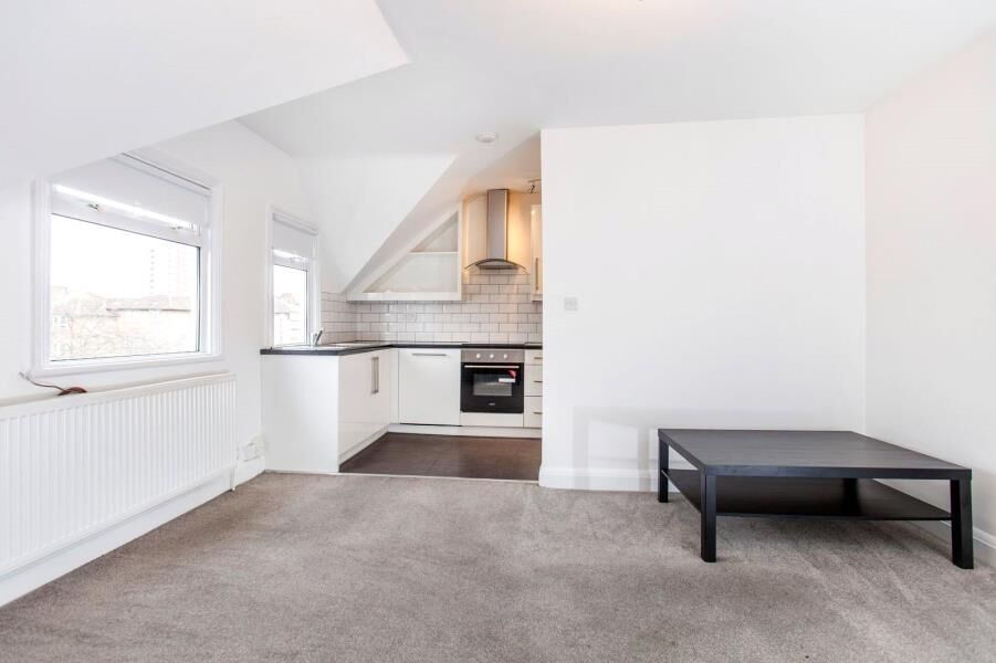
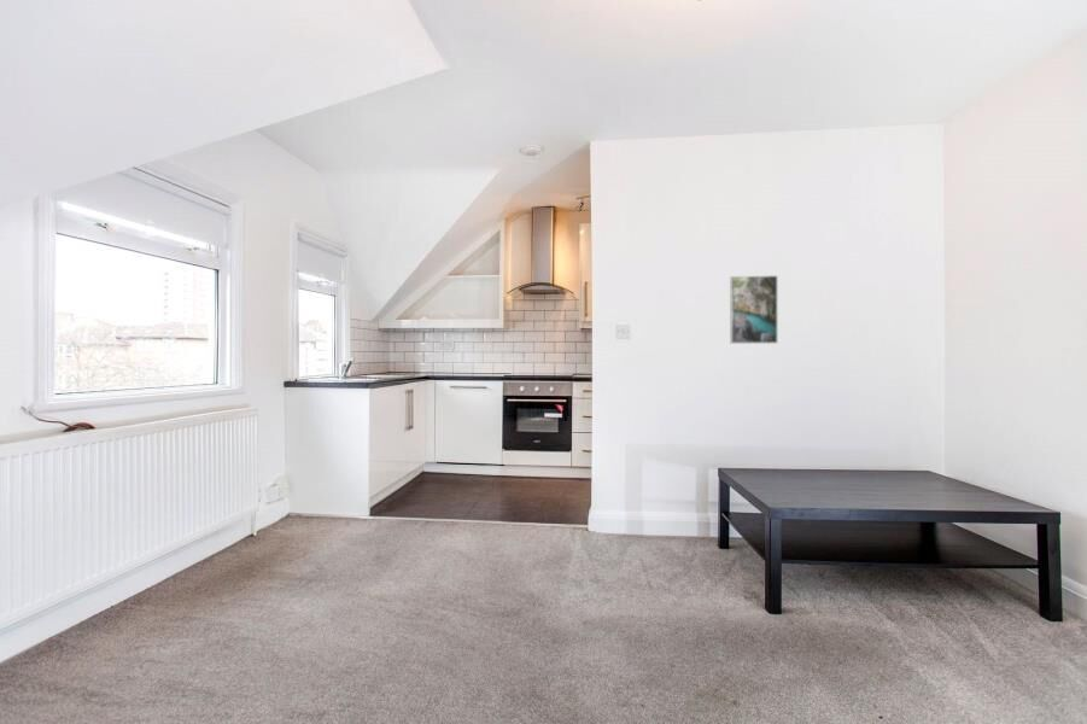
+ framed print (753, 309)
